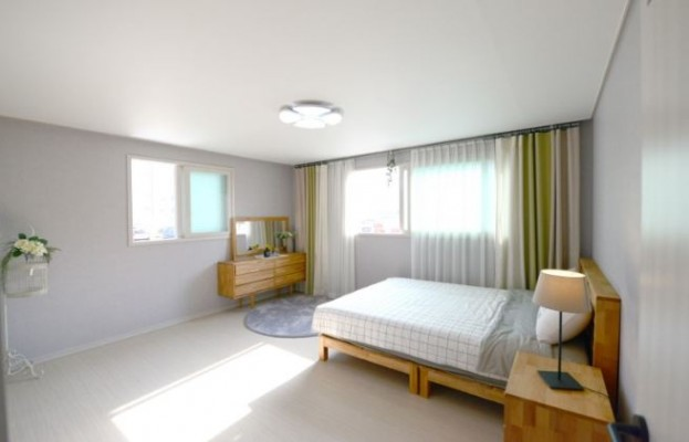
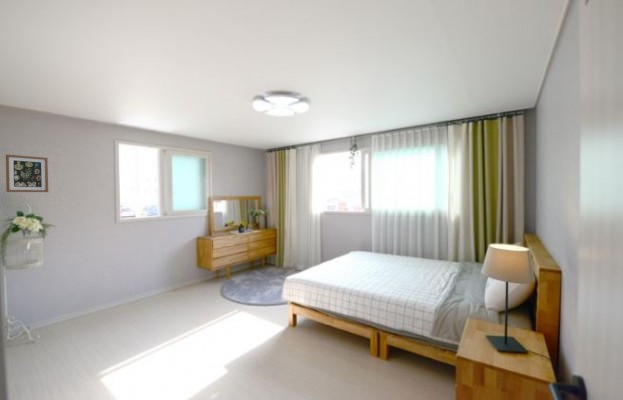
+ wall art (27, 174)
